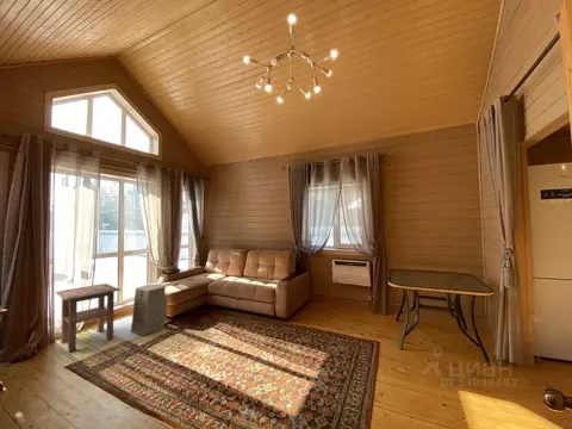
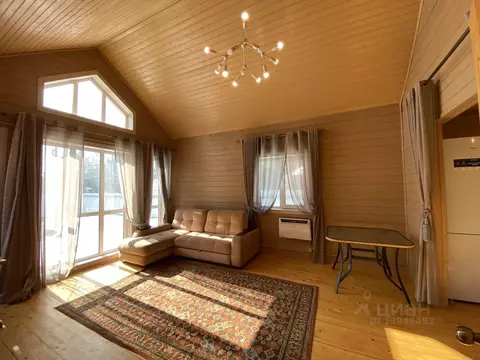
- side table (87, 315)
- fan (151, 306)
